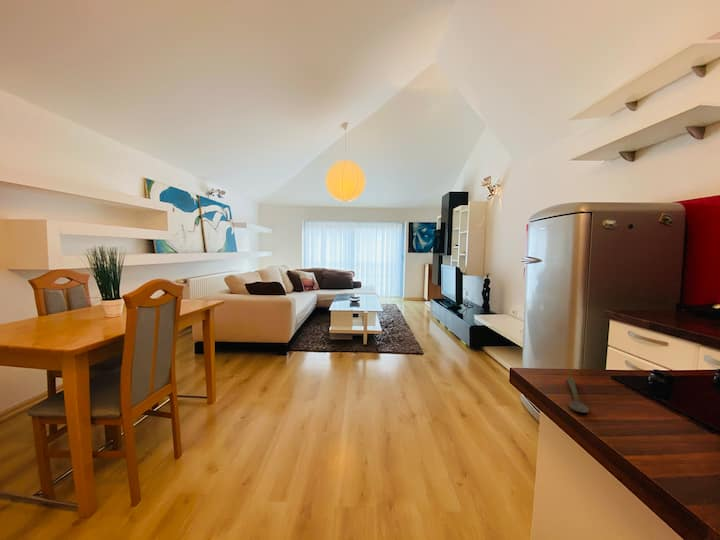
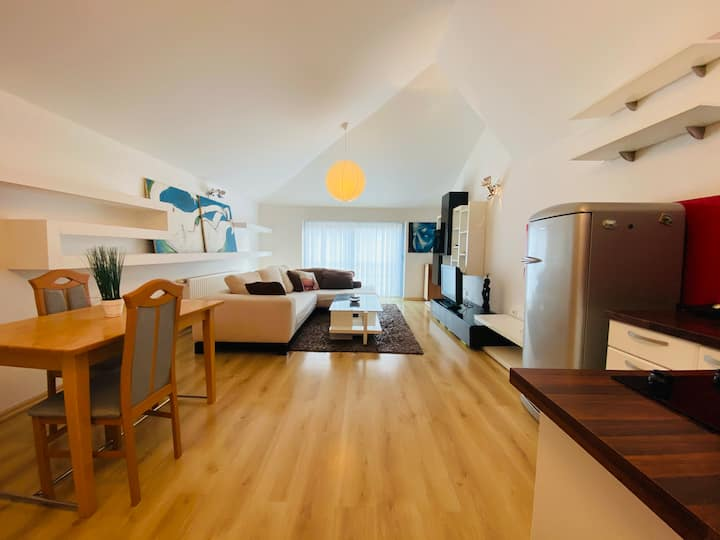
- spoon (574, 392)
